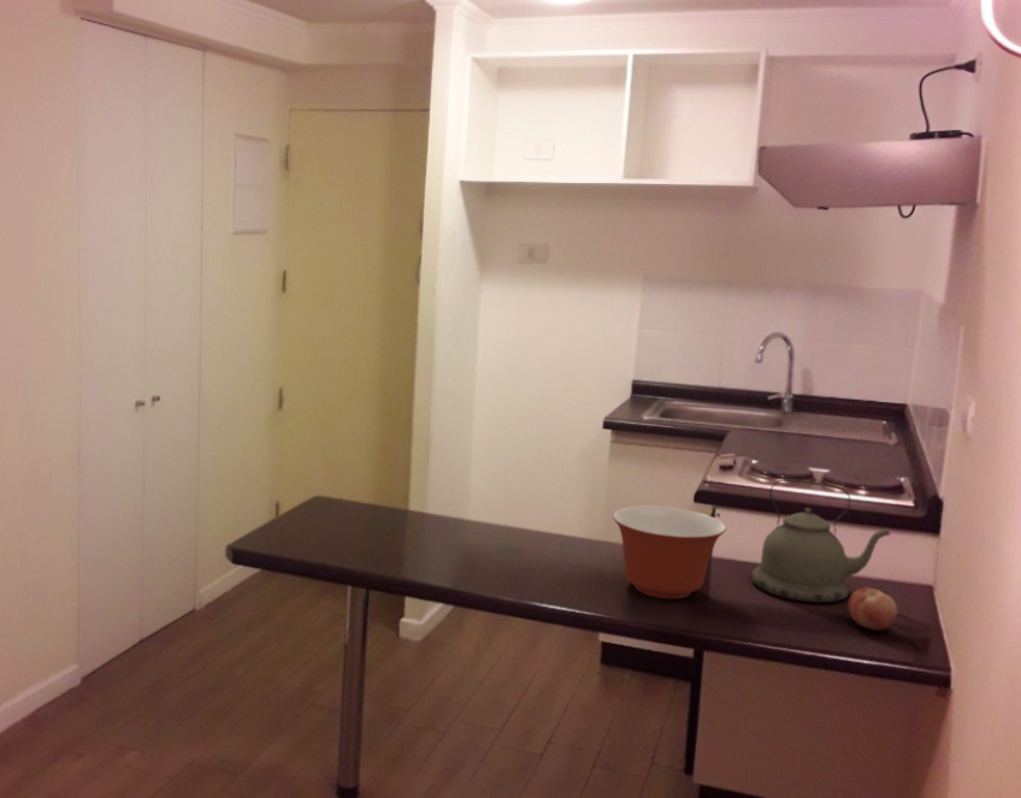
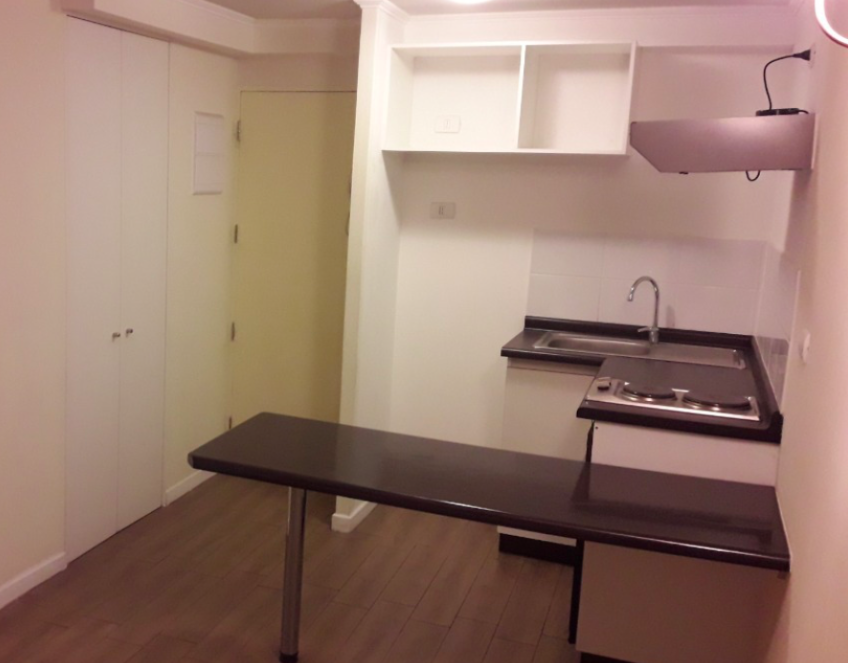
- mixing bowl (666, 555)
- fruit (872, 609)
- kettle (812, 534)
